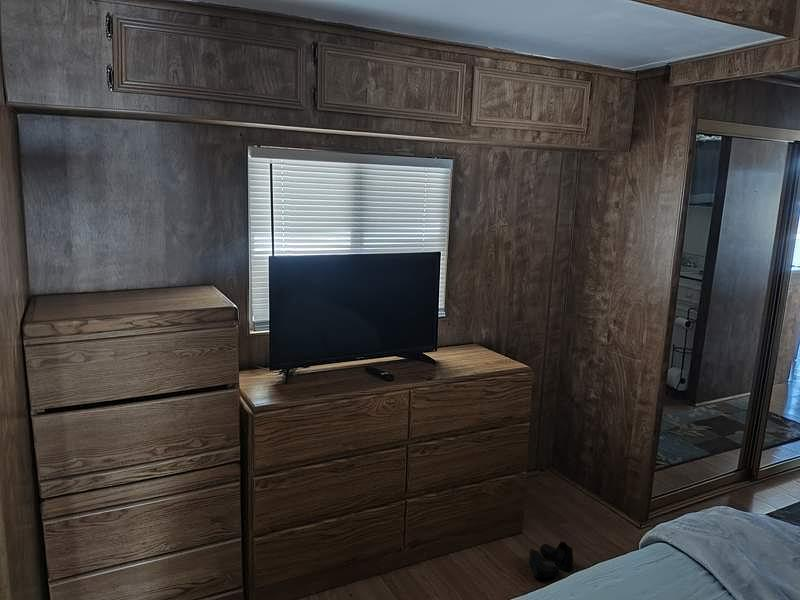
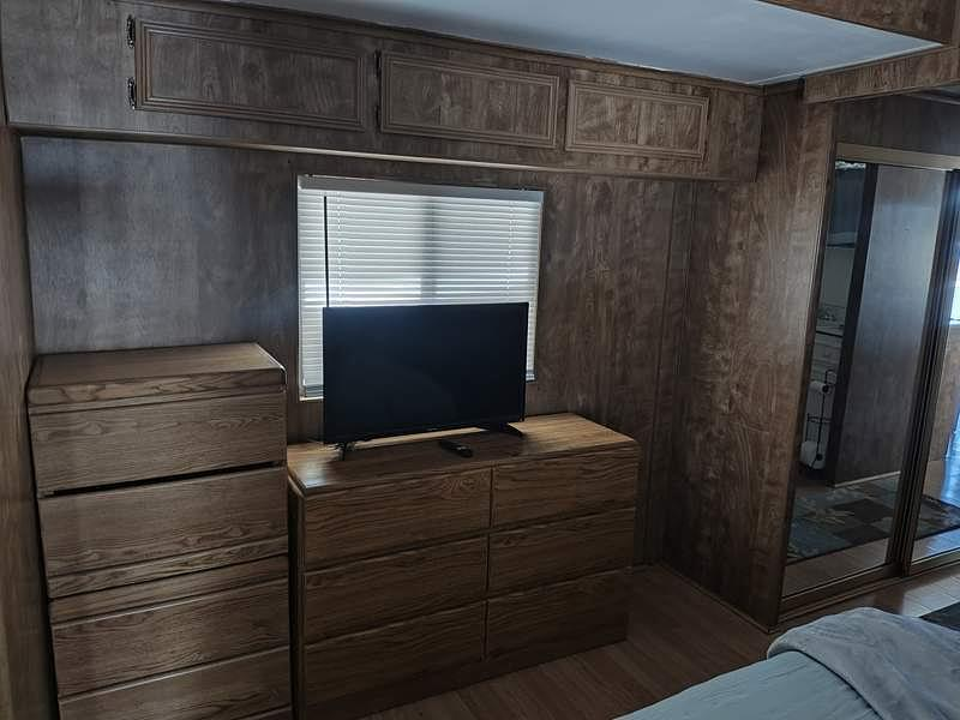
- boots (547, 556)
